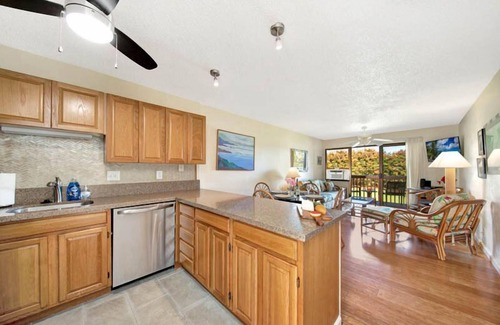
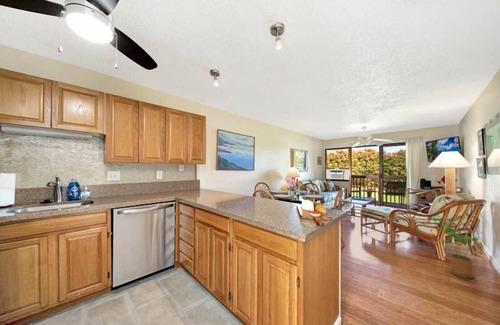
+ house plant (458, 248)
